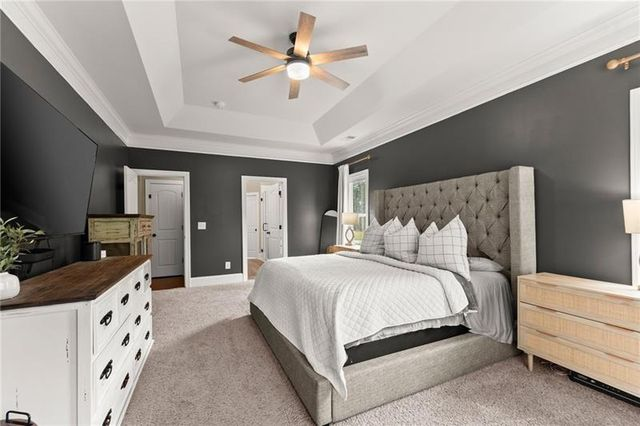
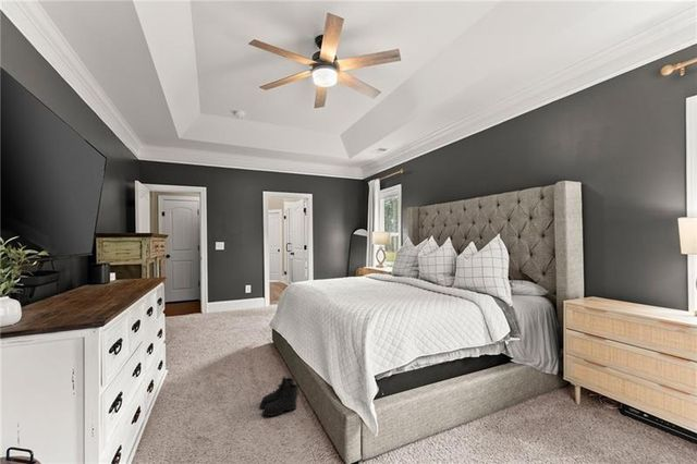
+ boots (279, 393)
